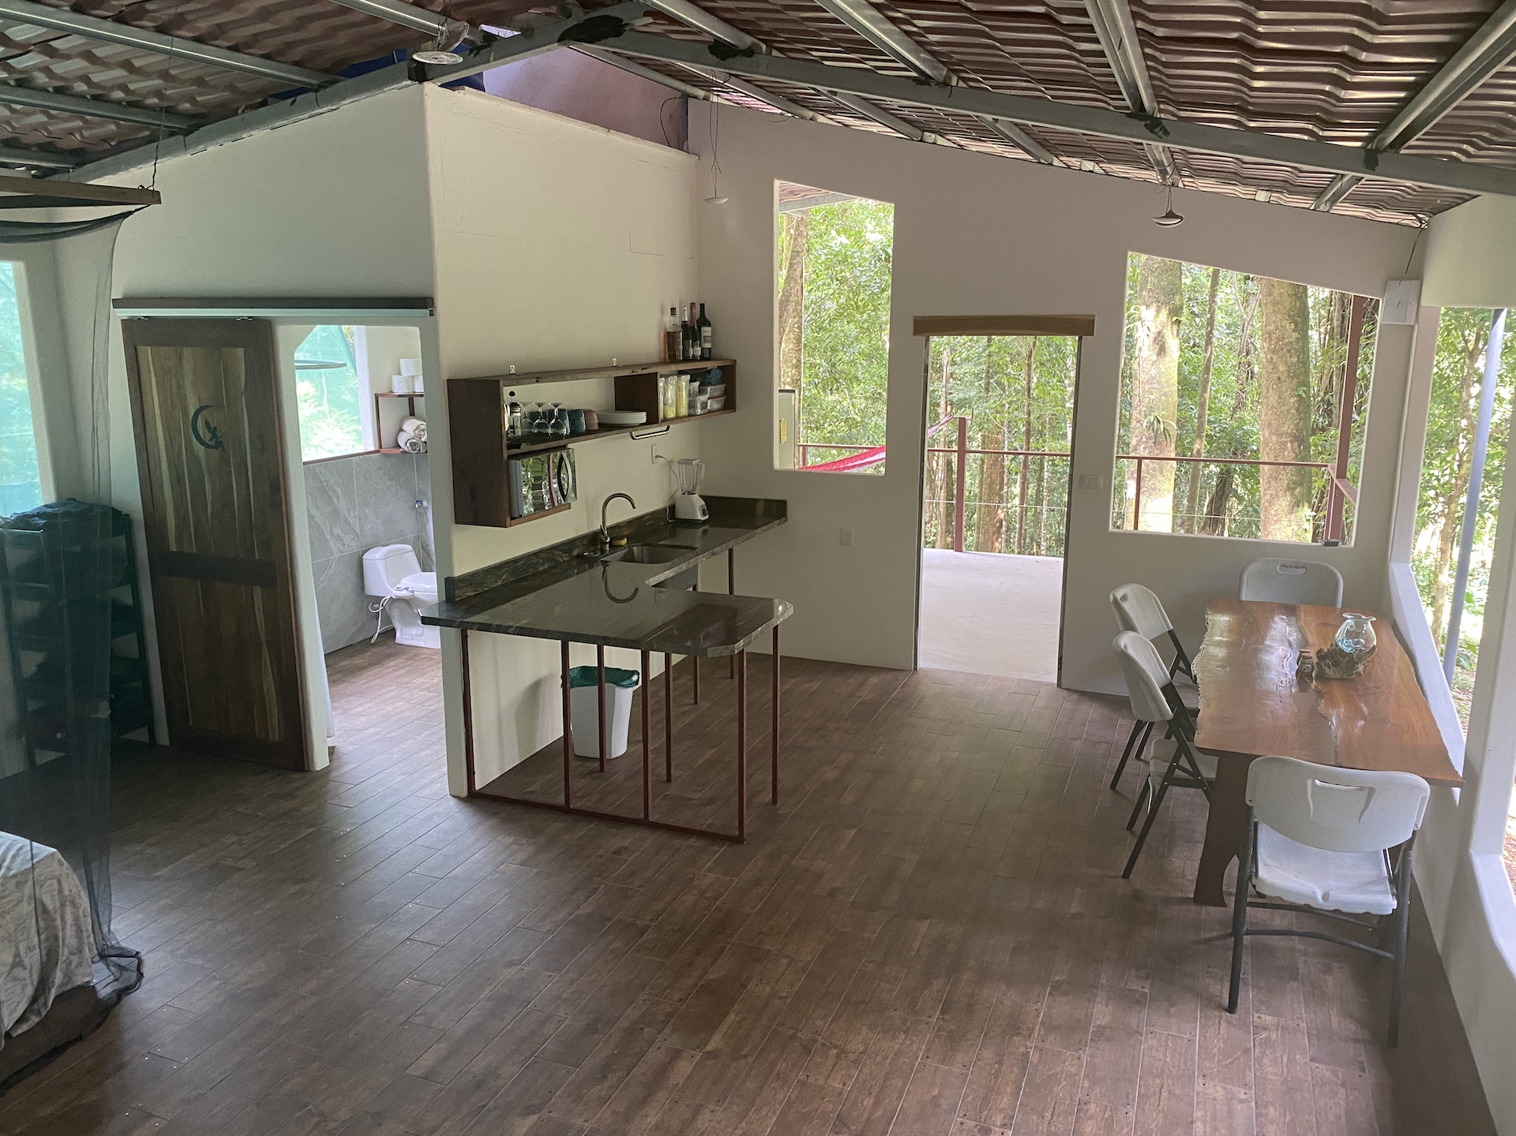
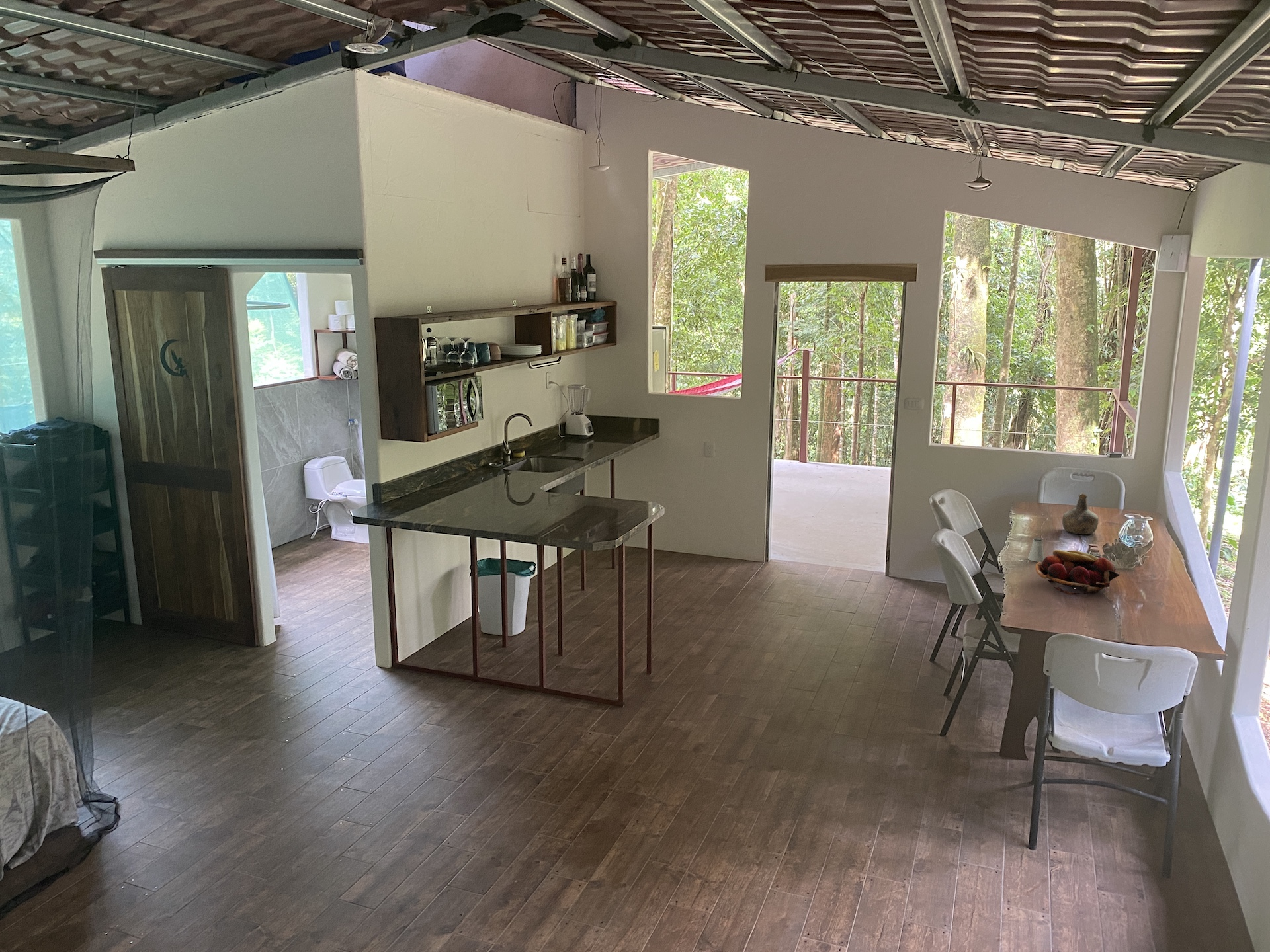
+ saltshaker (1037, 549)
+ fruit basket (1075, 569)
+ bottle (1081, 513)
